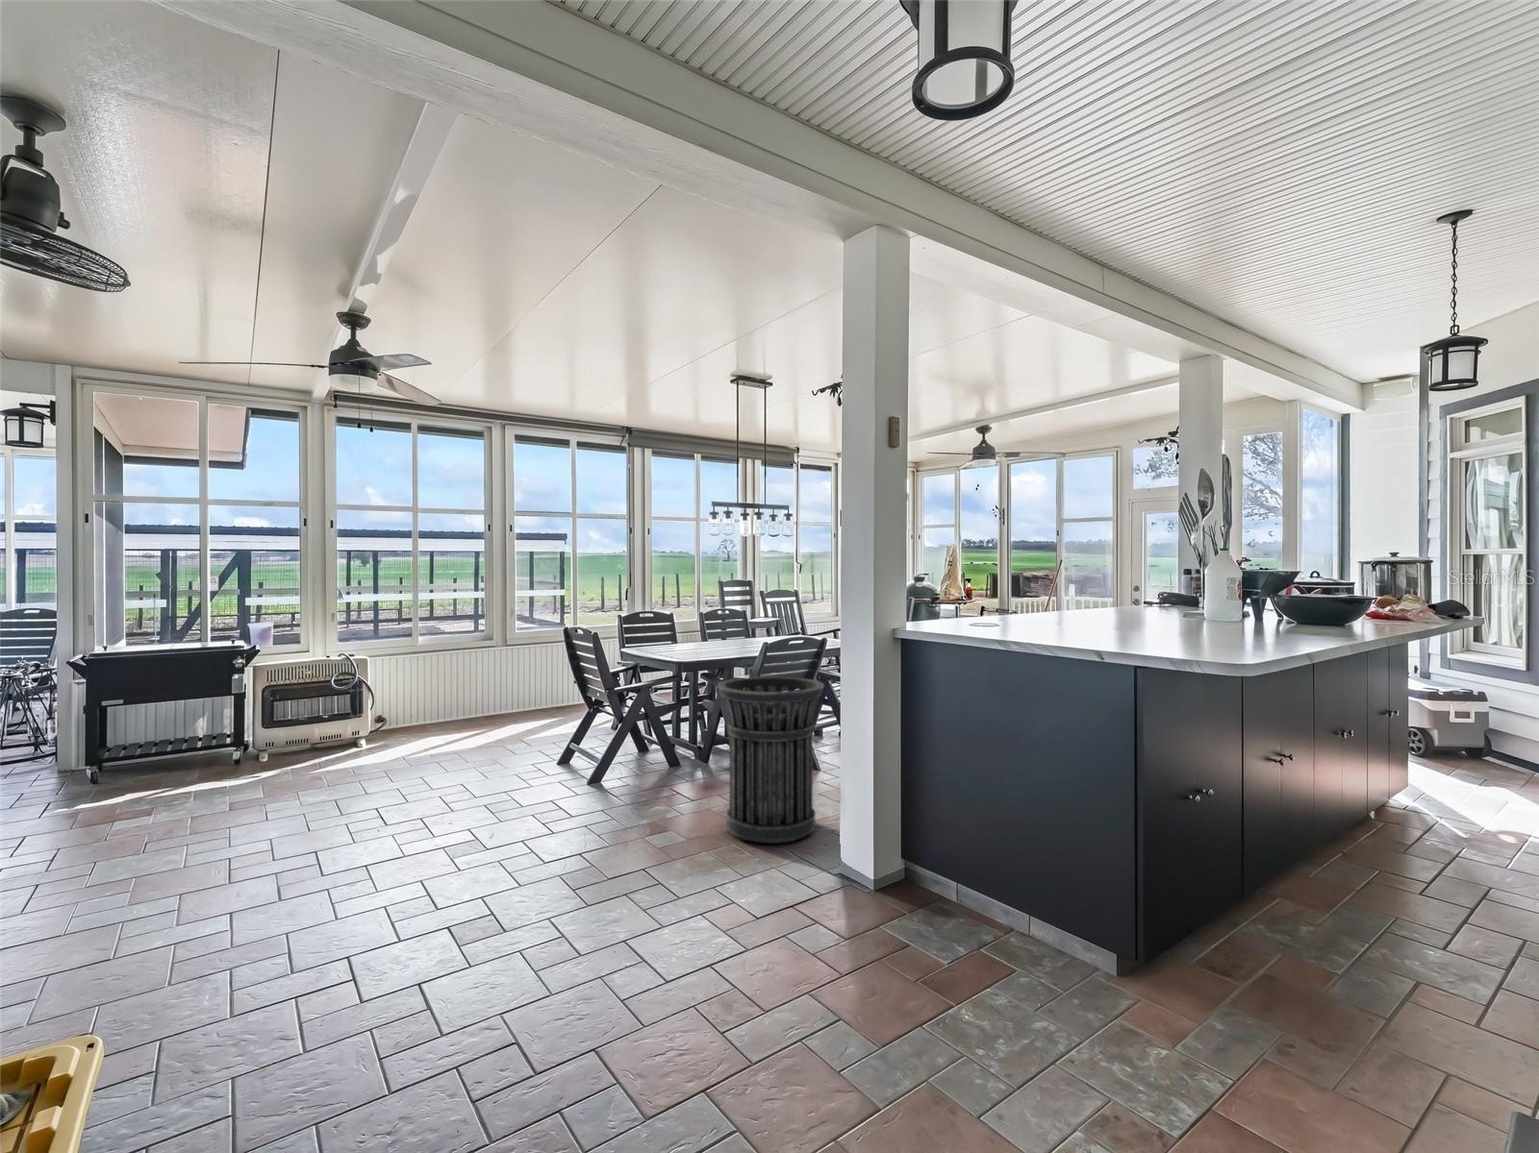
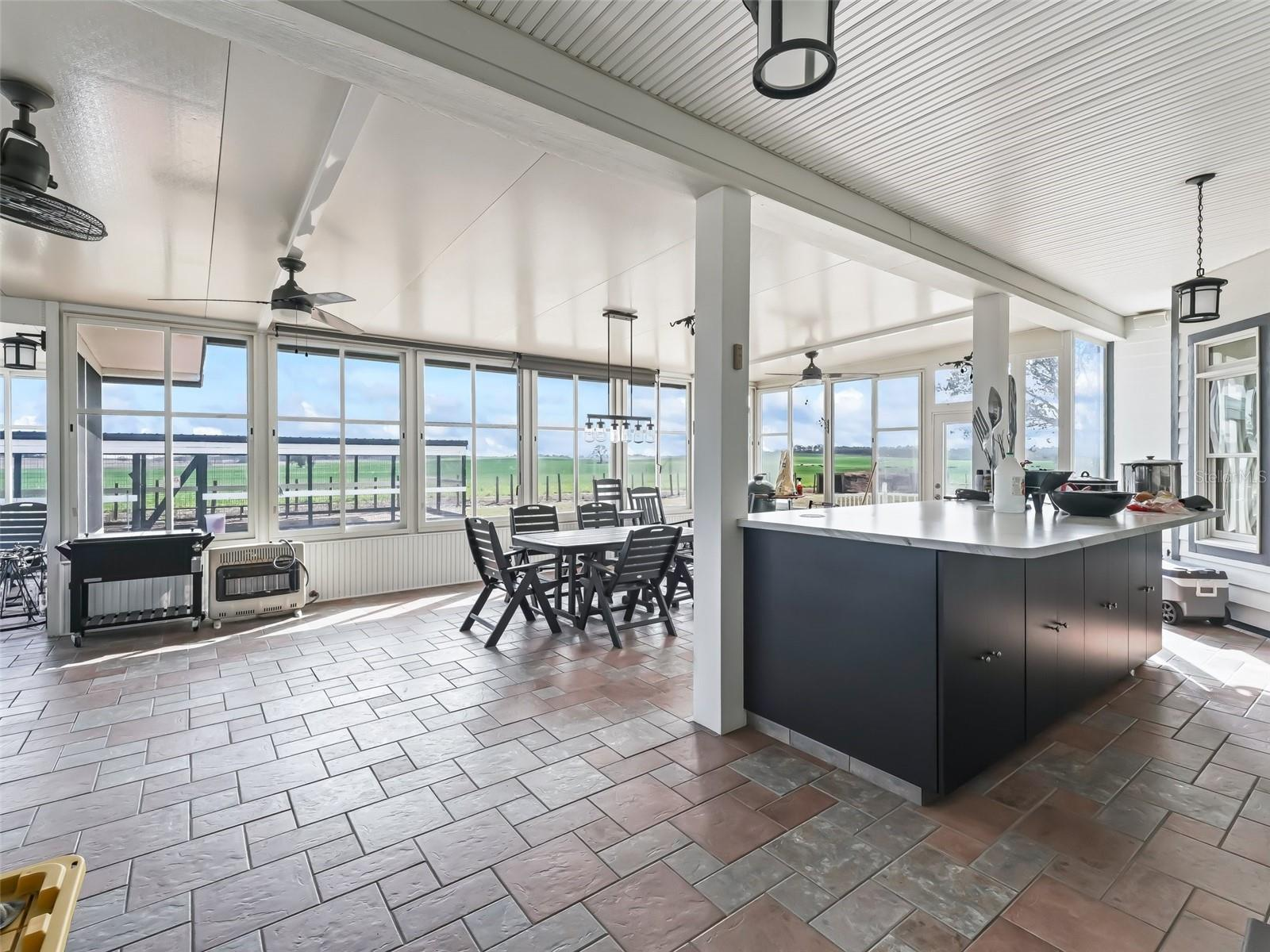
- trash can (771, 756)
